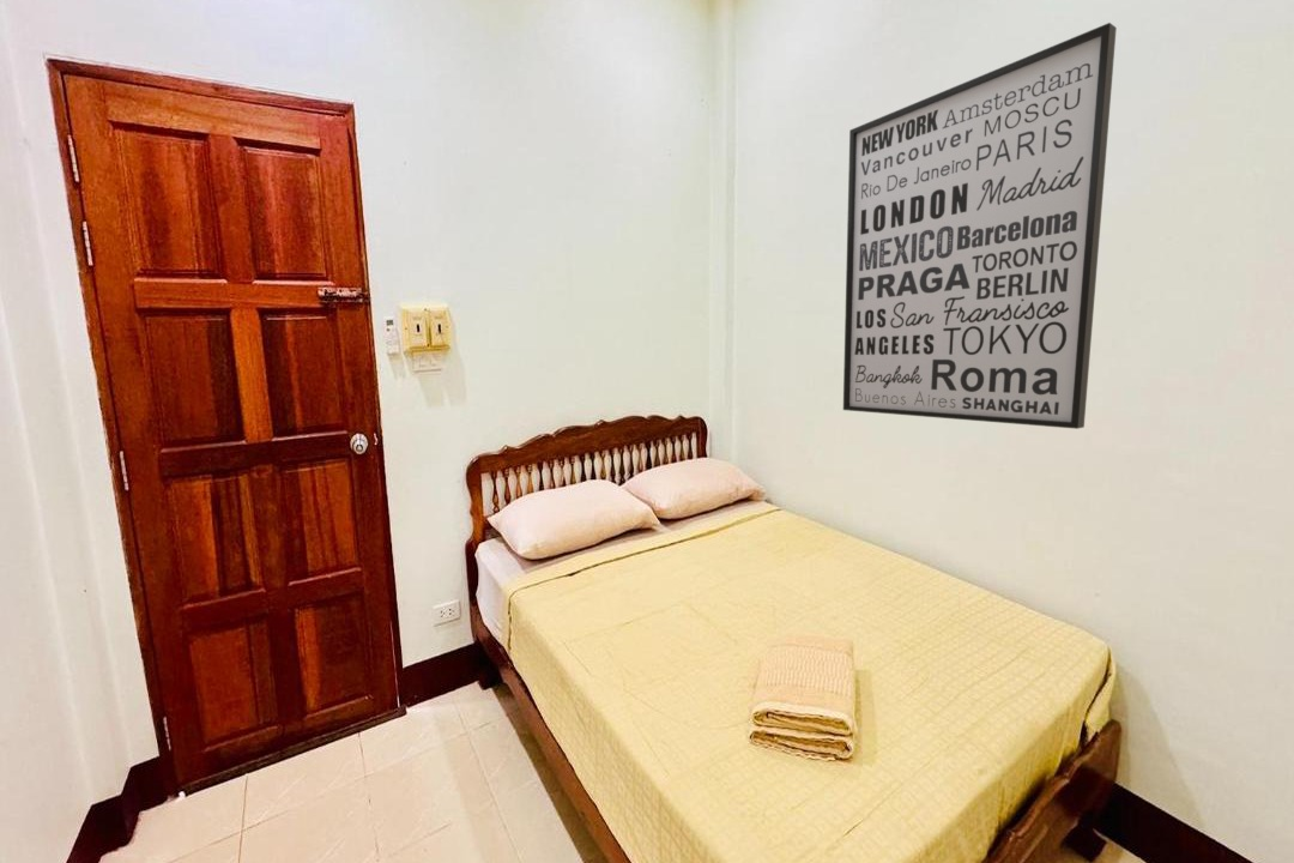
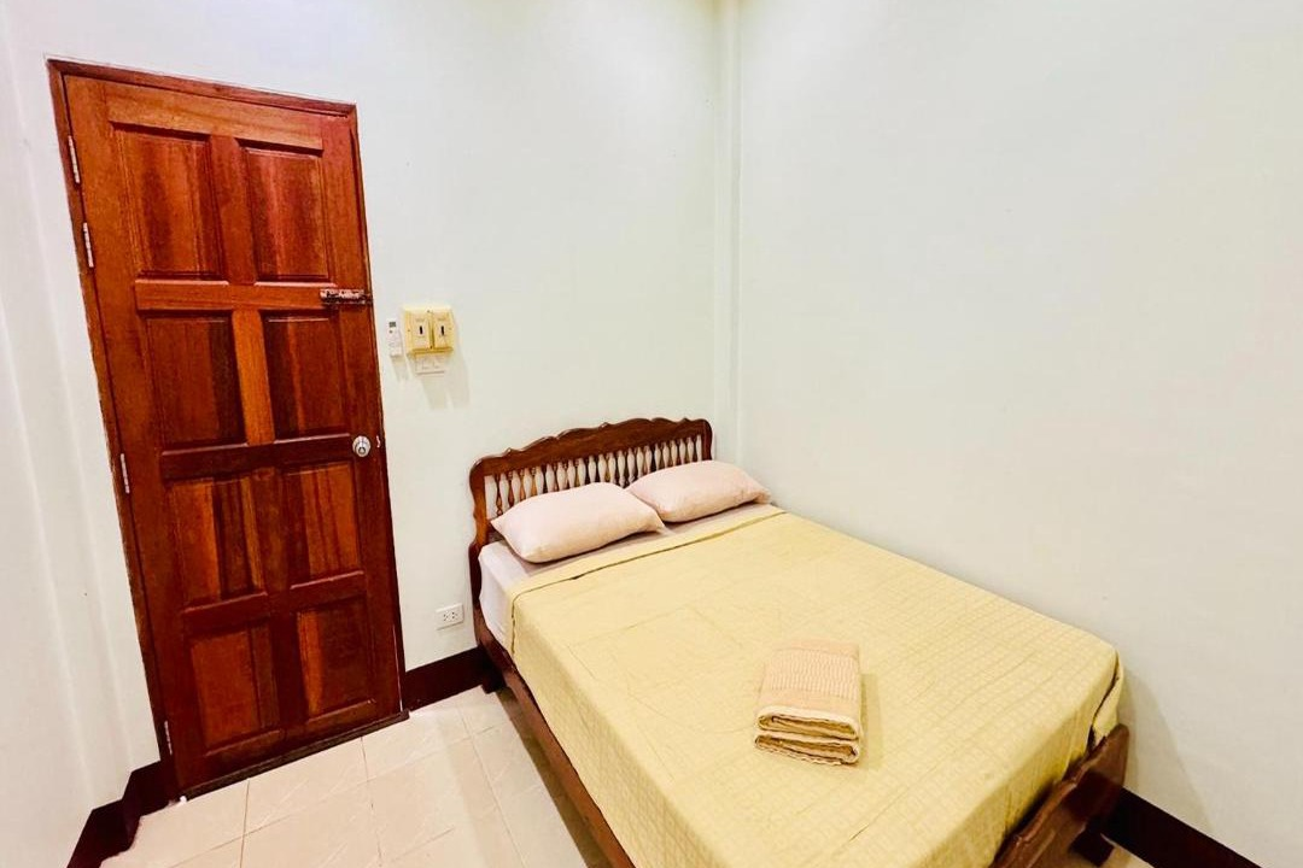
- wall art (950, 258)
